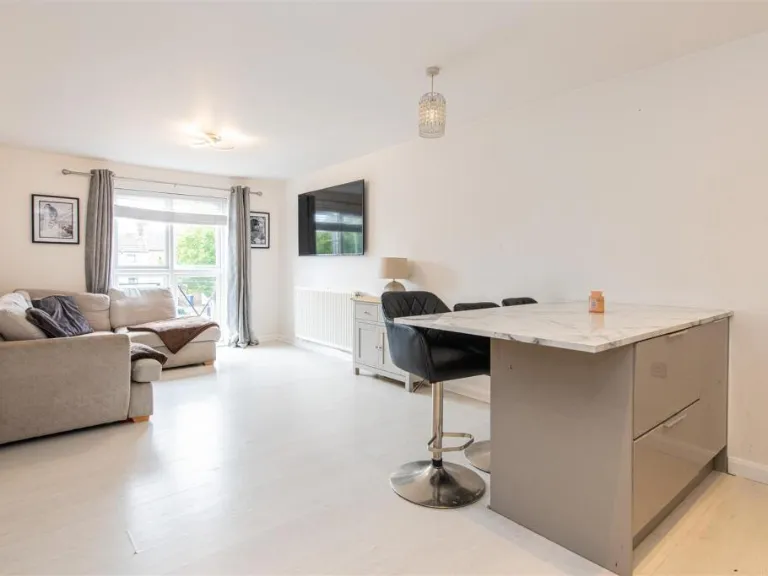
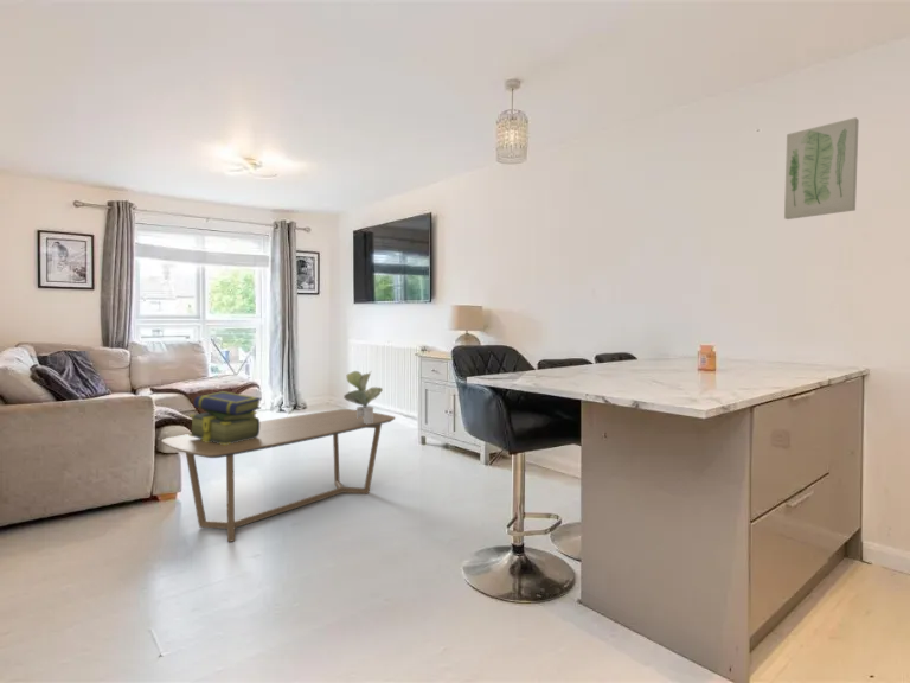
+ stack of books (228, 415)
+ coffee table (289, 443)
+ wall art (820, 171)
+ potted plant (360, 395)
